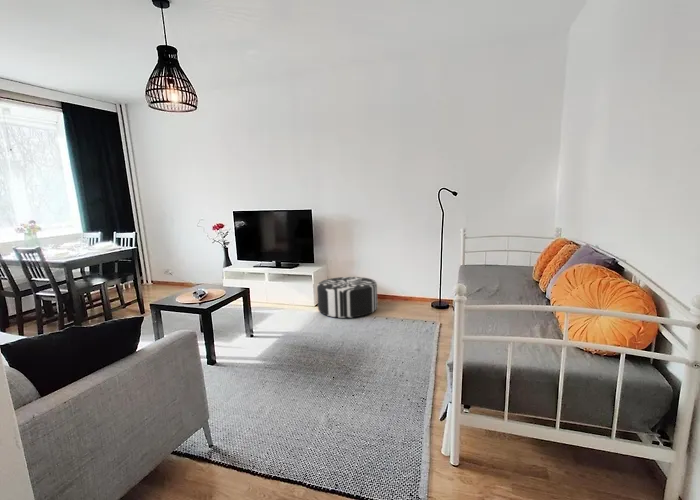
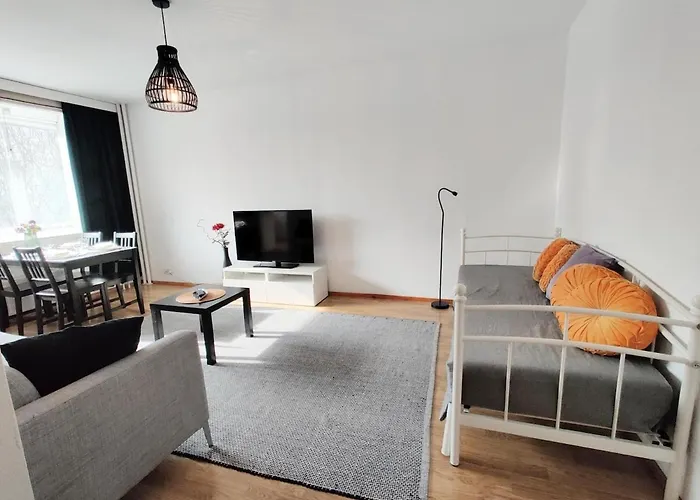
- pouf (347, 295)
